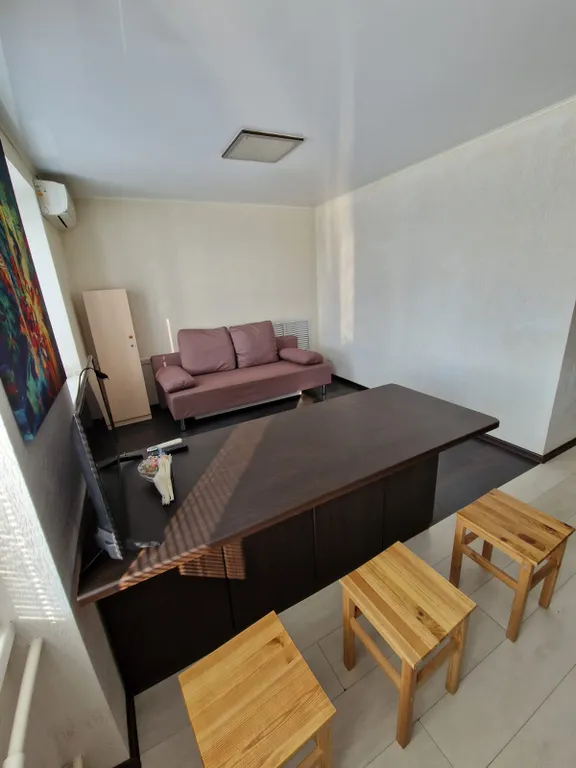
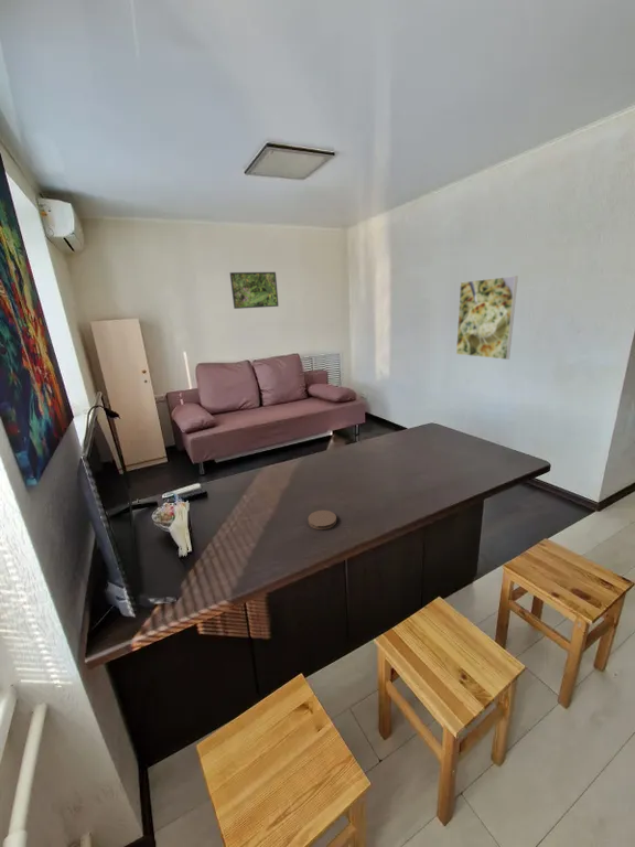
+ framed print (255, 290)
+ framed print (483, 319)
+ coaster (322, 519)
